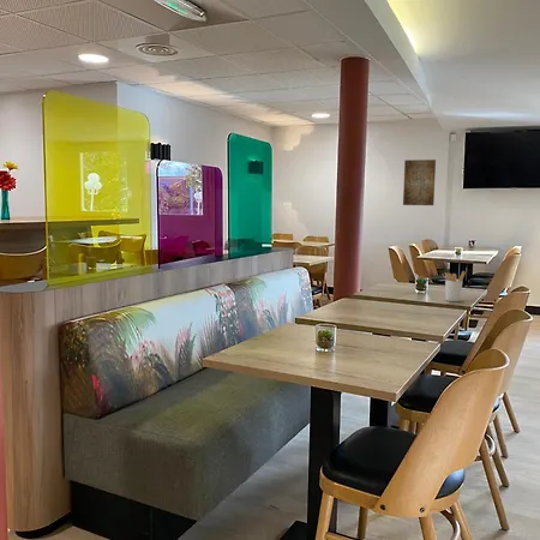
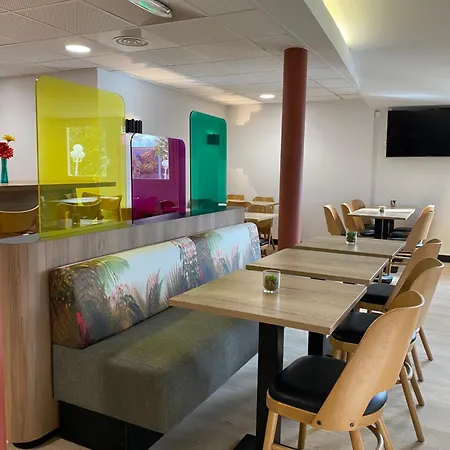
- wall art (419, 182)
- utensil holder (452, 286)
